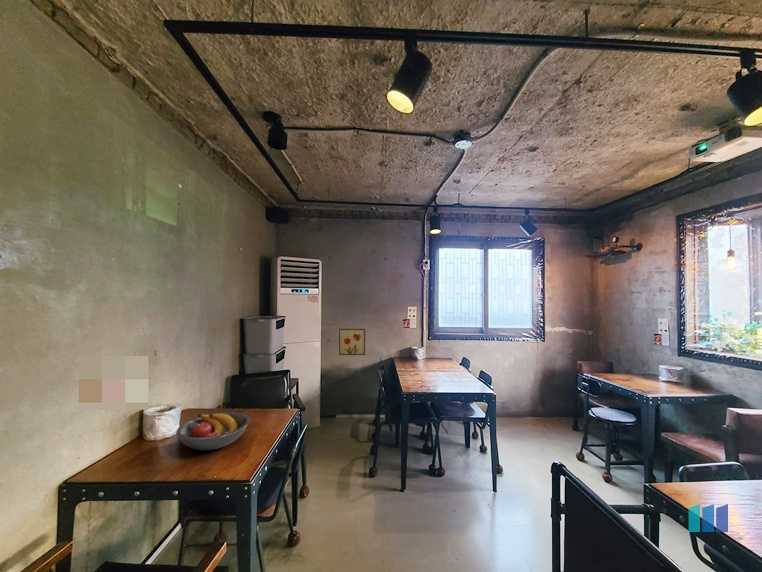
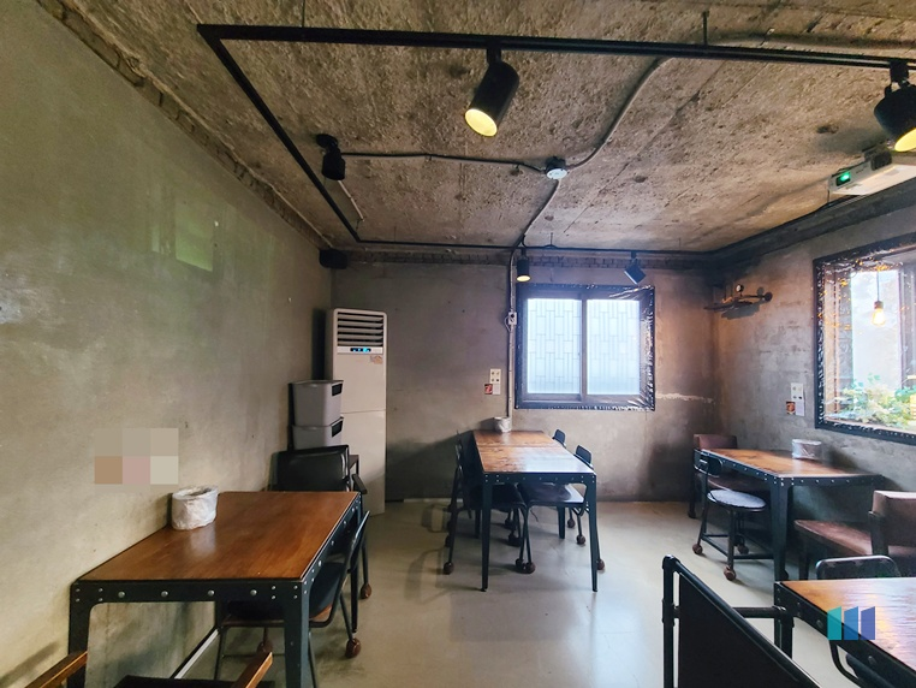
- wall art (352, 341)
- fruit bowl (214, 430)
